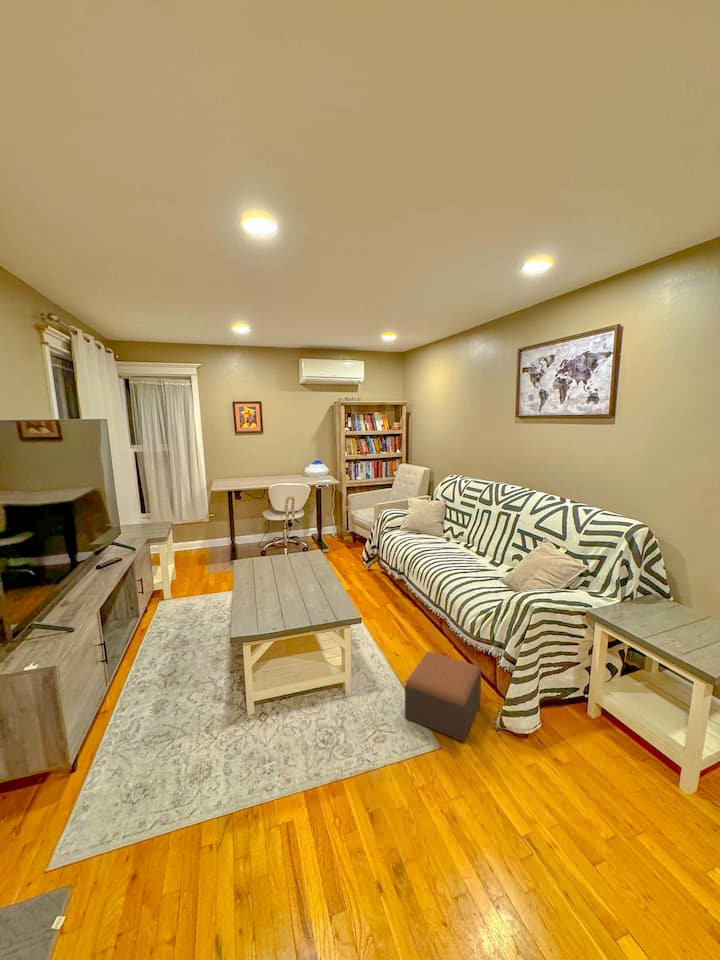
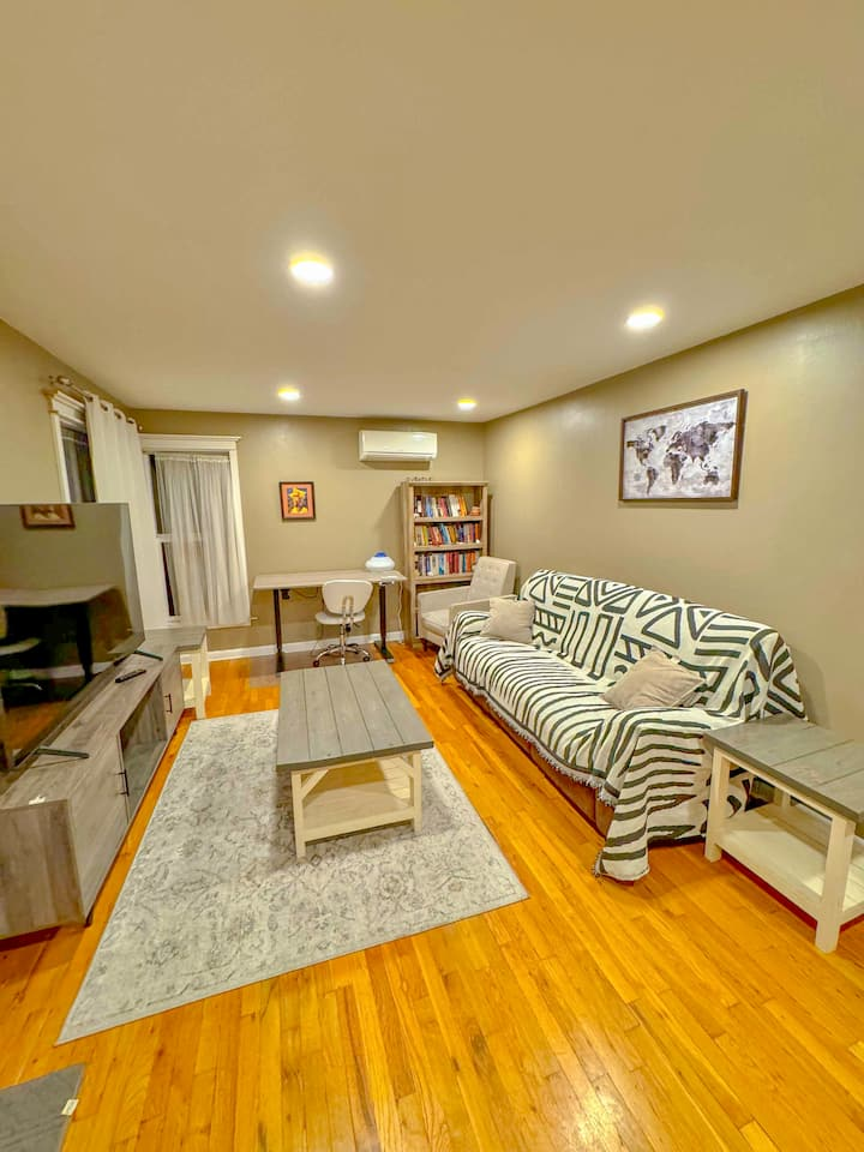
- footstool (443, 690)
